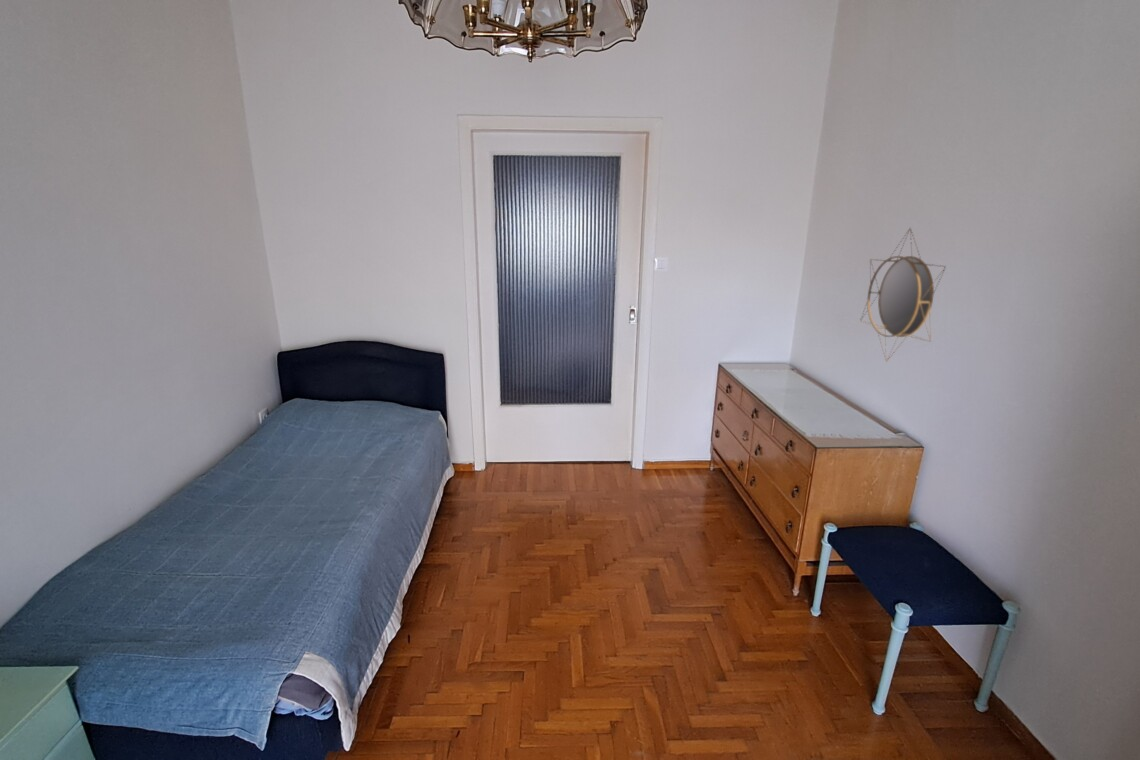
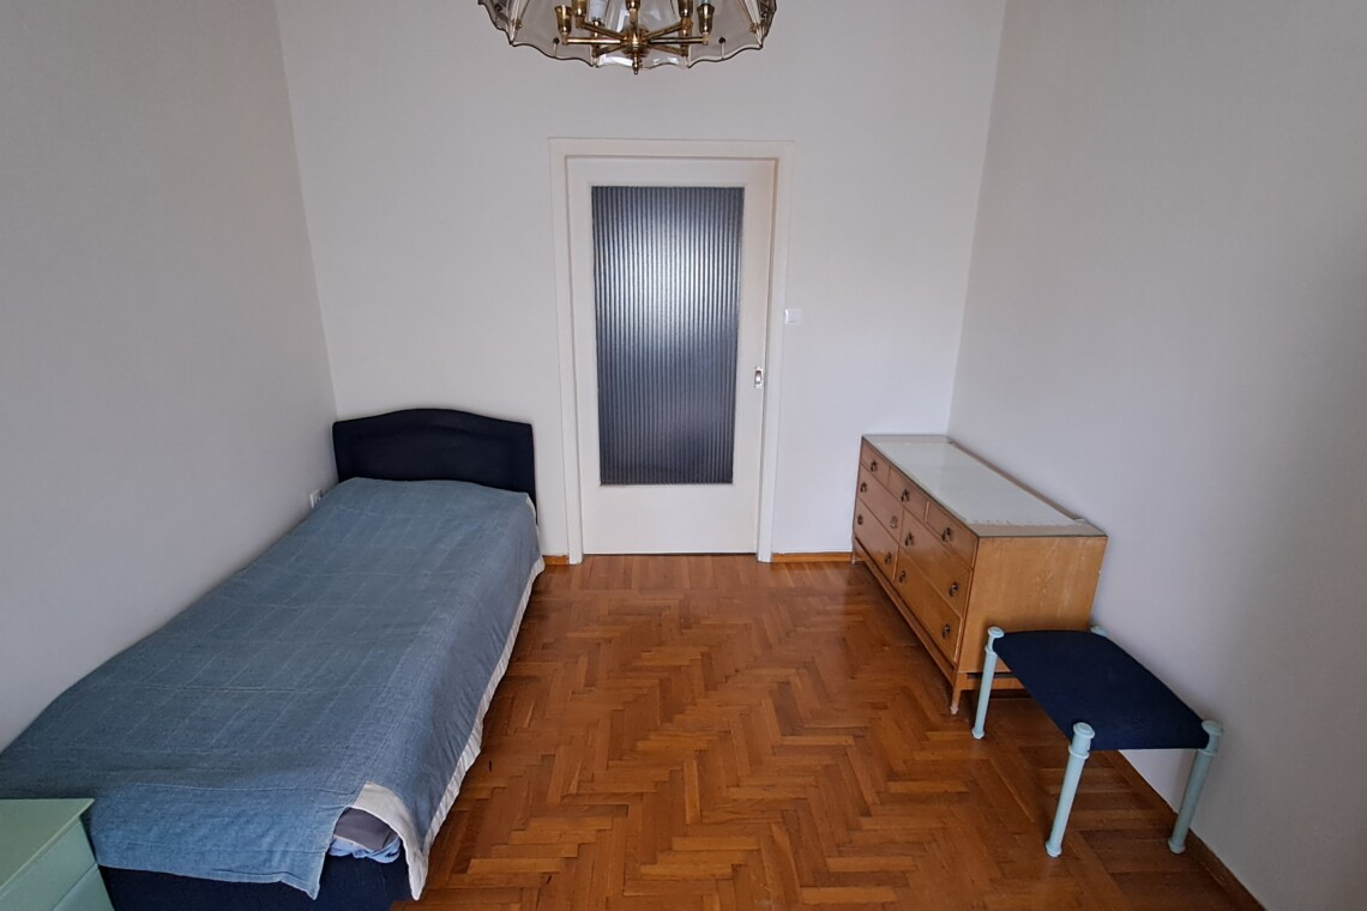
- home mirror (898, 296)
